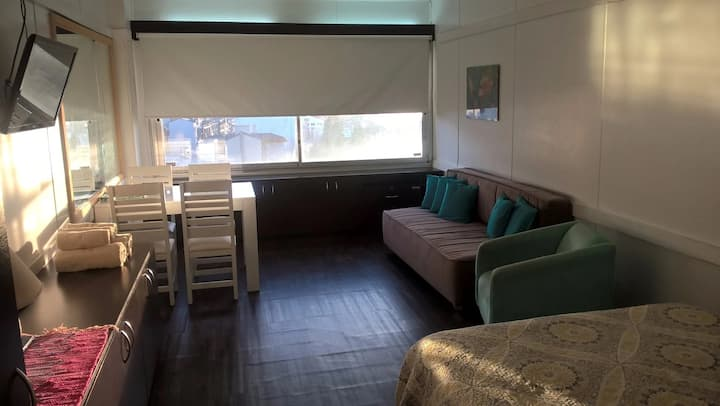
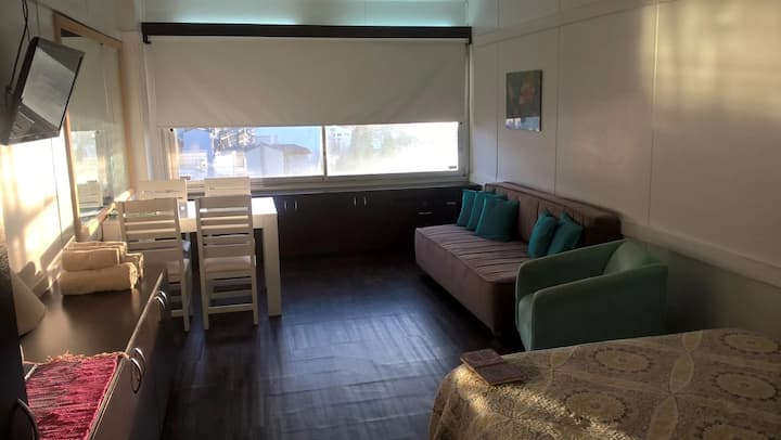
+ book (488, 366)
